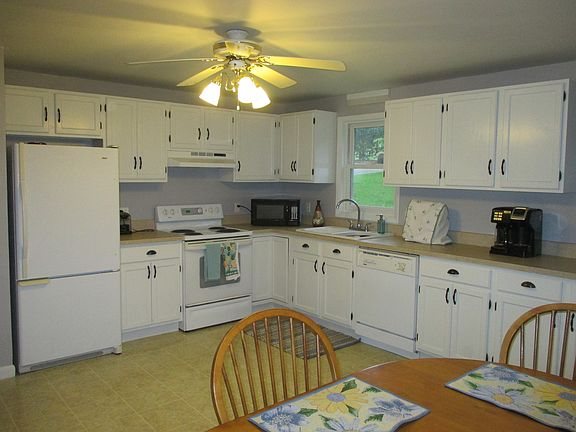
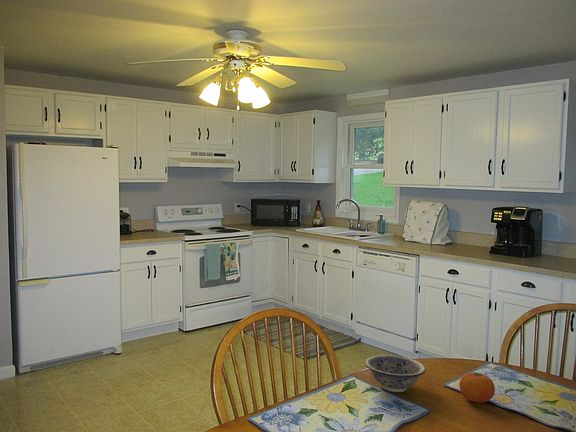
+ fruit (477, 387)
+ bowl (394, 375)
